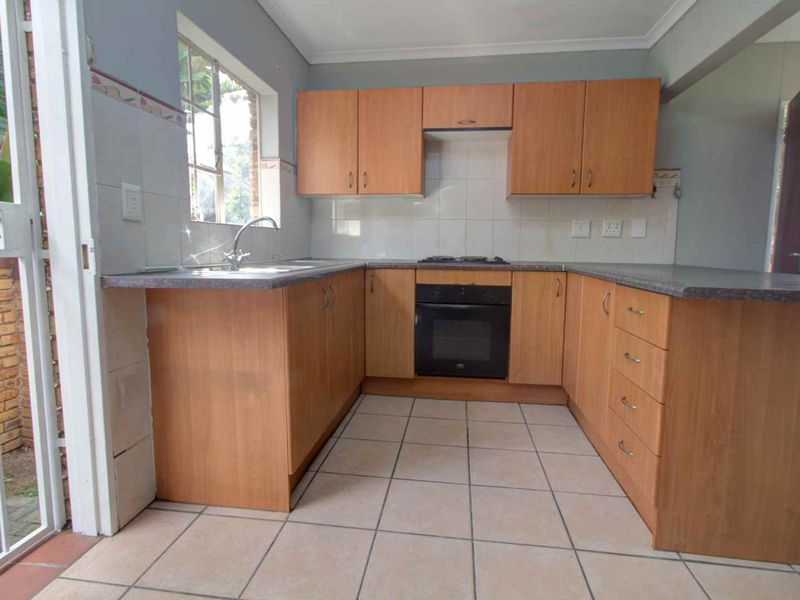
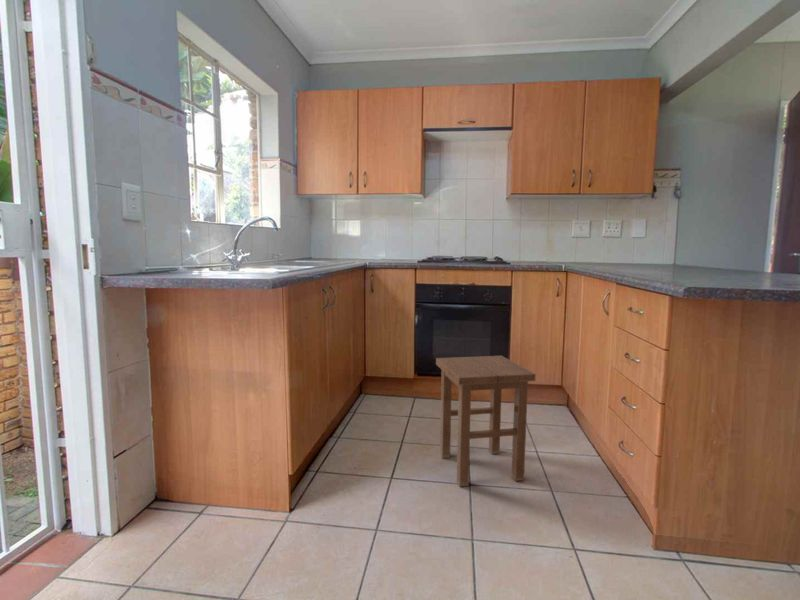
+ stool (480, 413)
